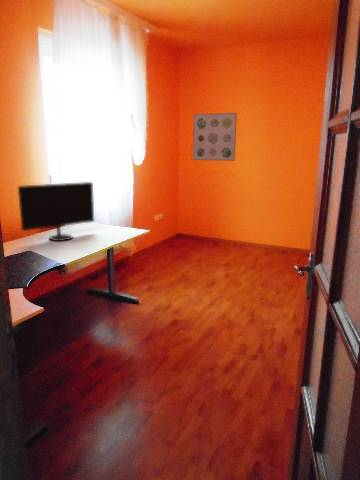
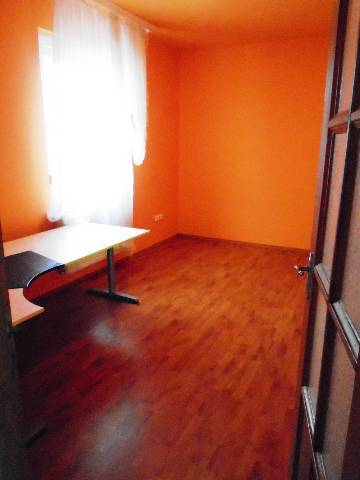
- wall art (213, 137)
- computer monitor (59, 211)
